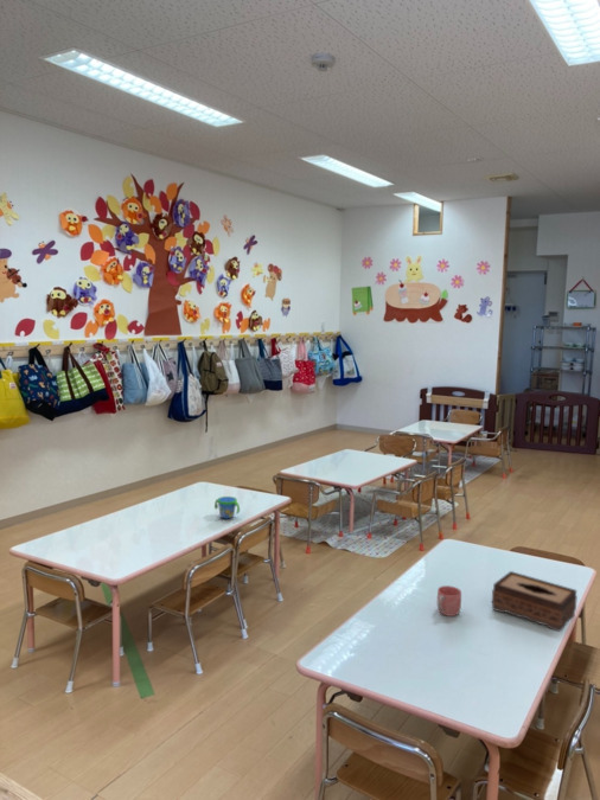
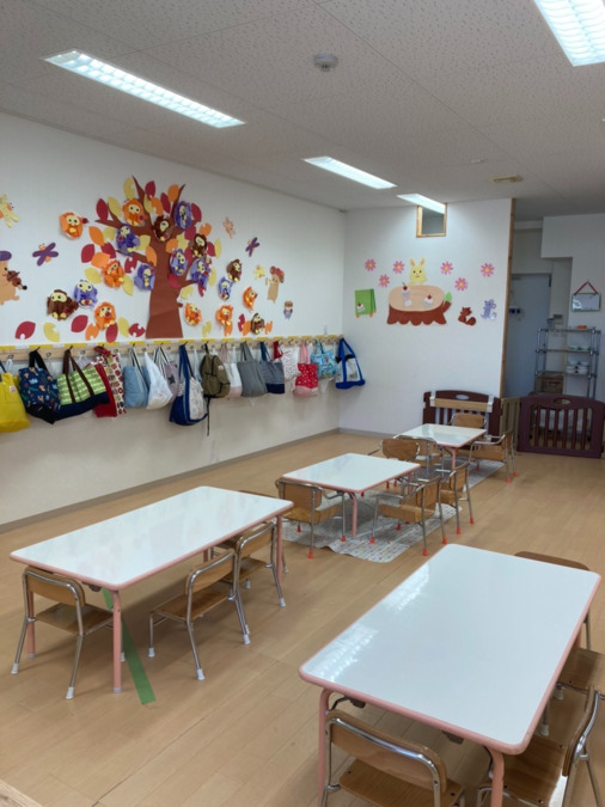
- mug (446, 602)
- snack cup (226, 507)
- tissue box (534, 600)
